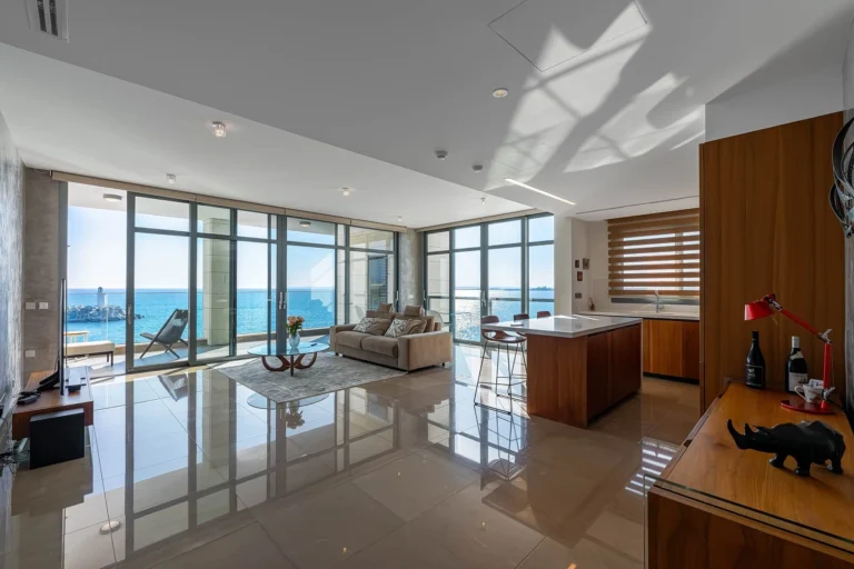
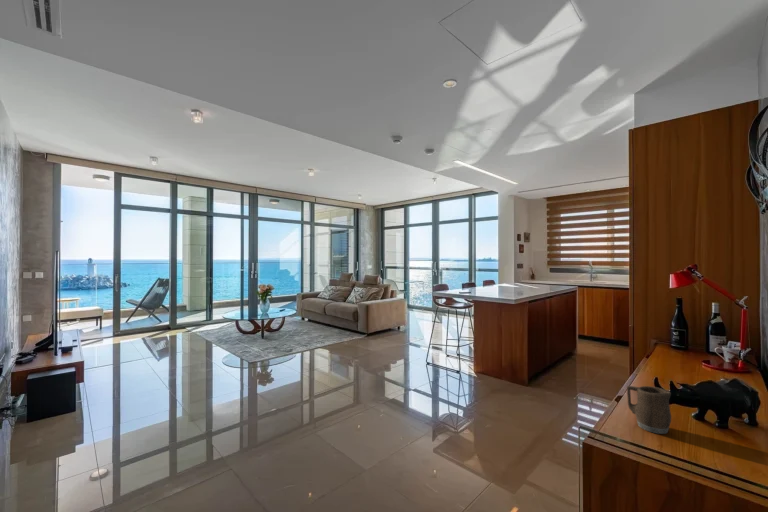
+ mug (648, 407)
